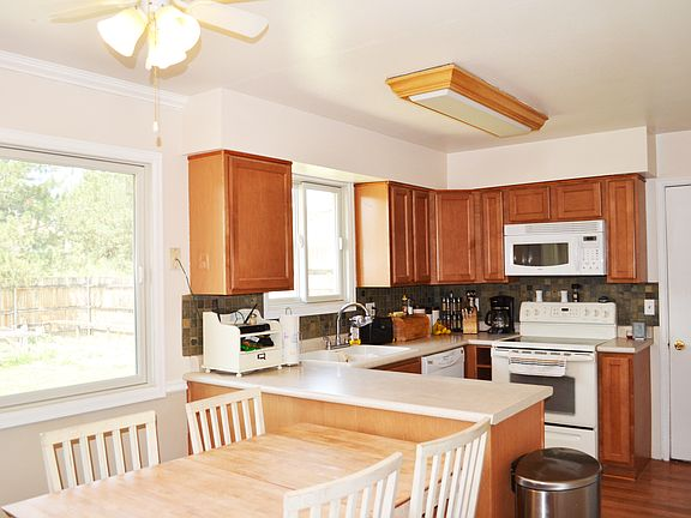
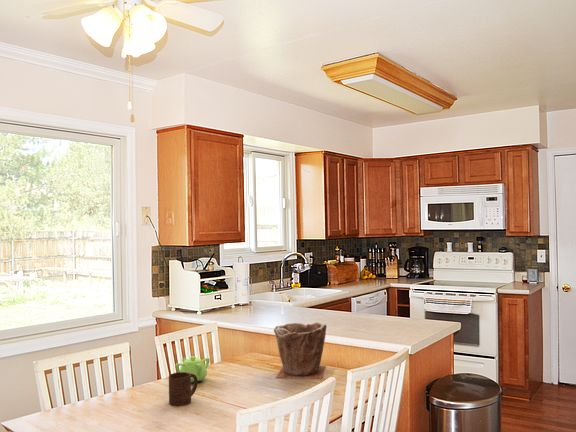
+ plant pot (301, 348)
+ cup (182, 388)
+ teapot (192, 368)
